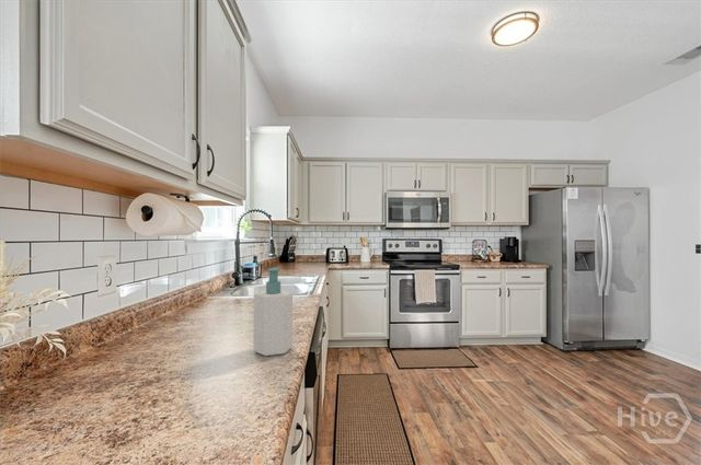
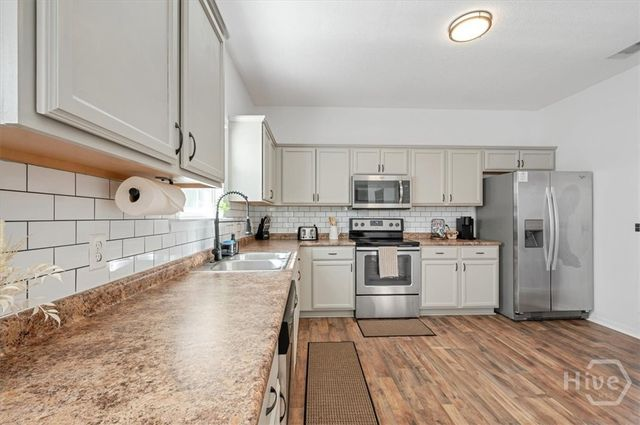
- soap bottle (273, 309)
